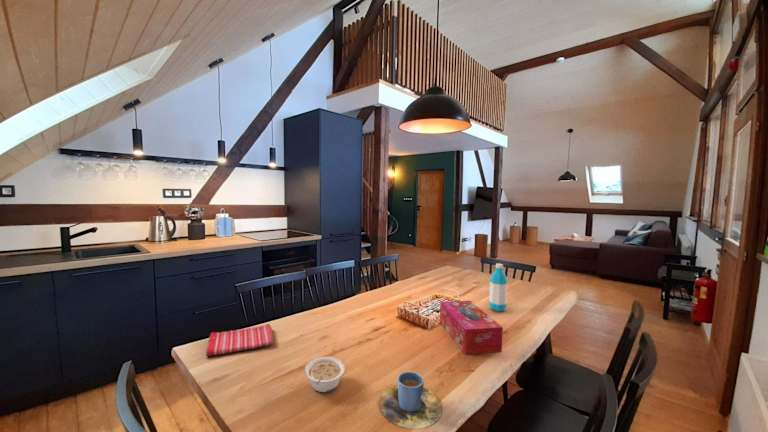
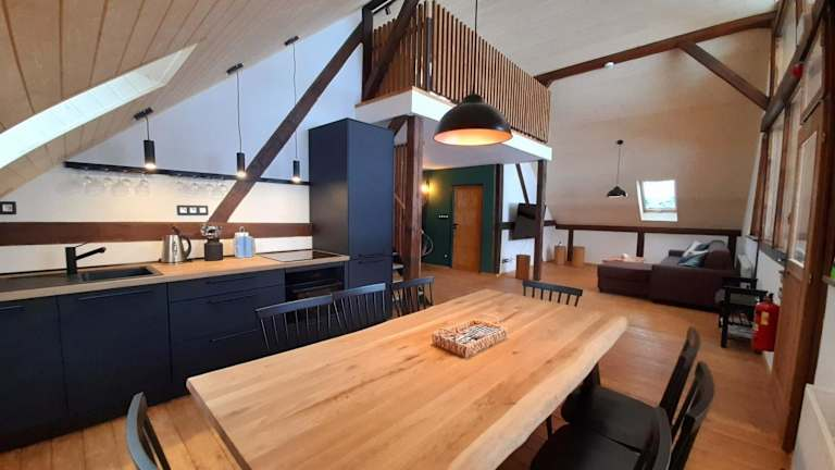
- water bottle (498, 286)
- tissue box (467, 324)
- cup (410, 391)
- dish towel (241, 338)
- legume (325, 375)
